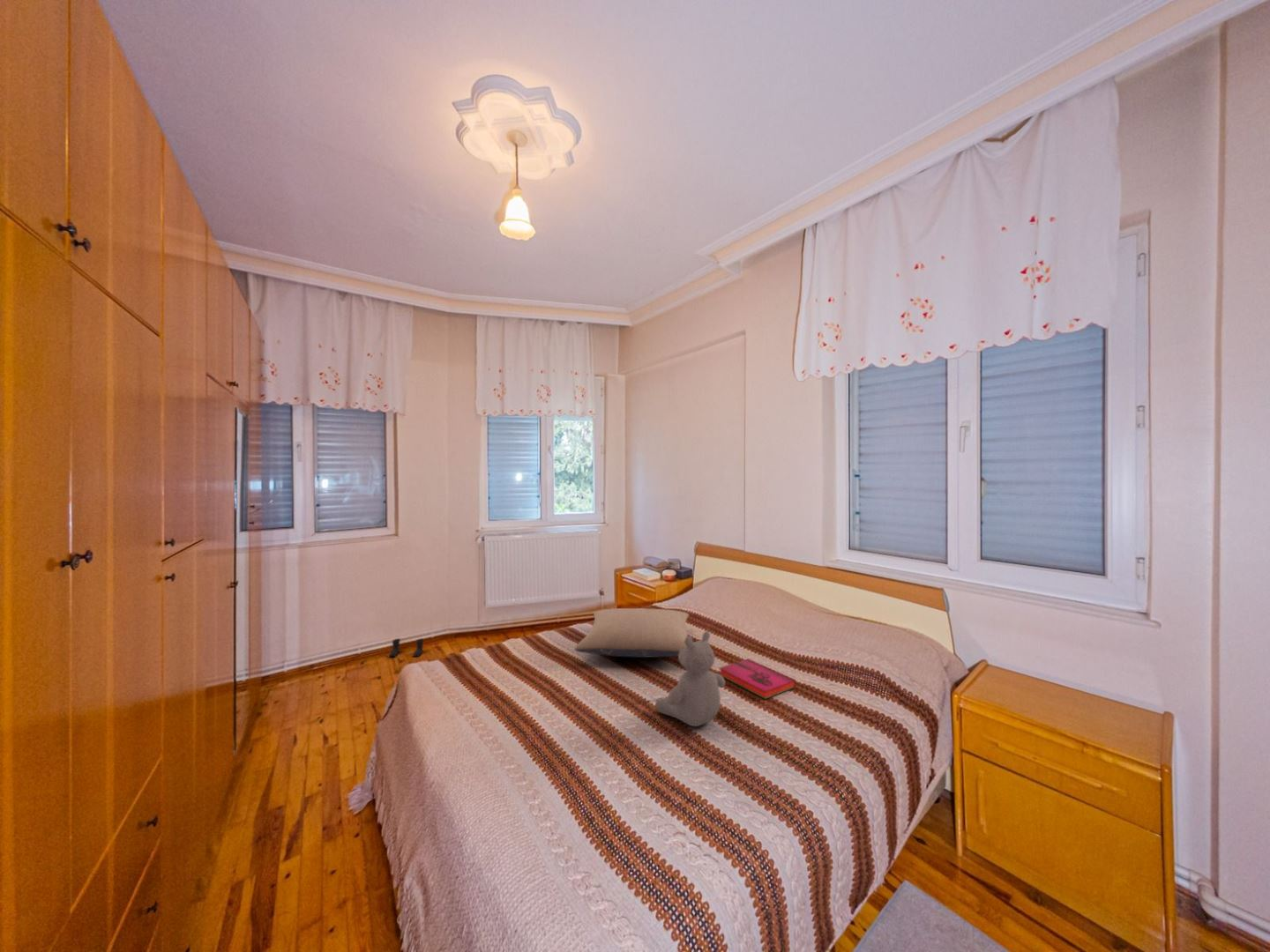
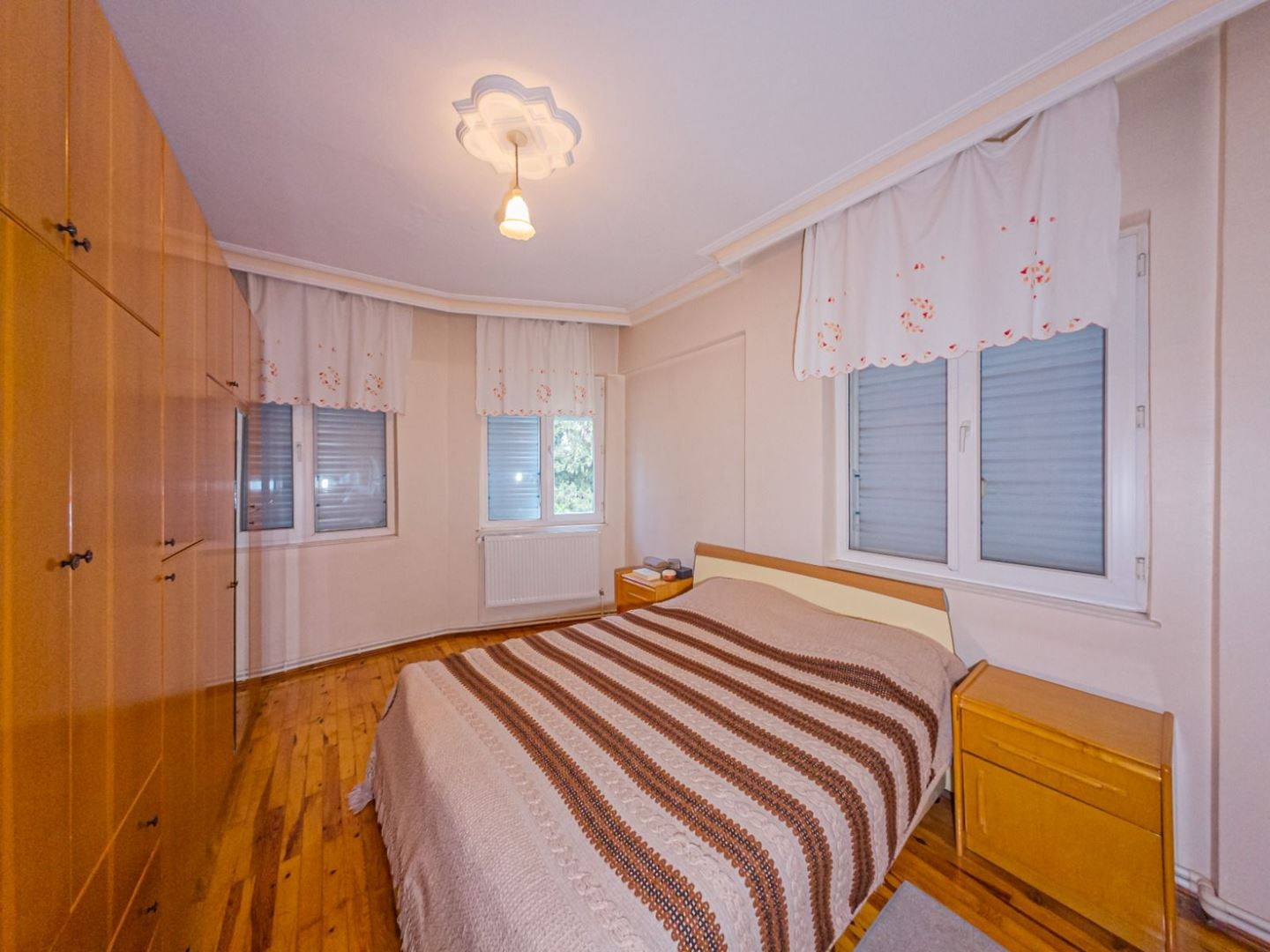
- hardback book (756, 677)
- boots (400, 651)
- pillow (638, 629)
- teddy bear (688, 673)
